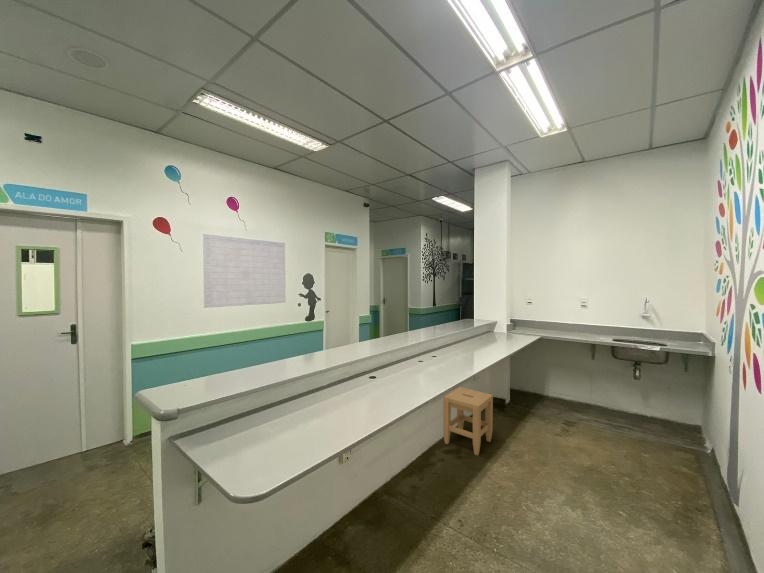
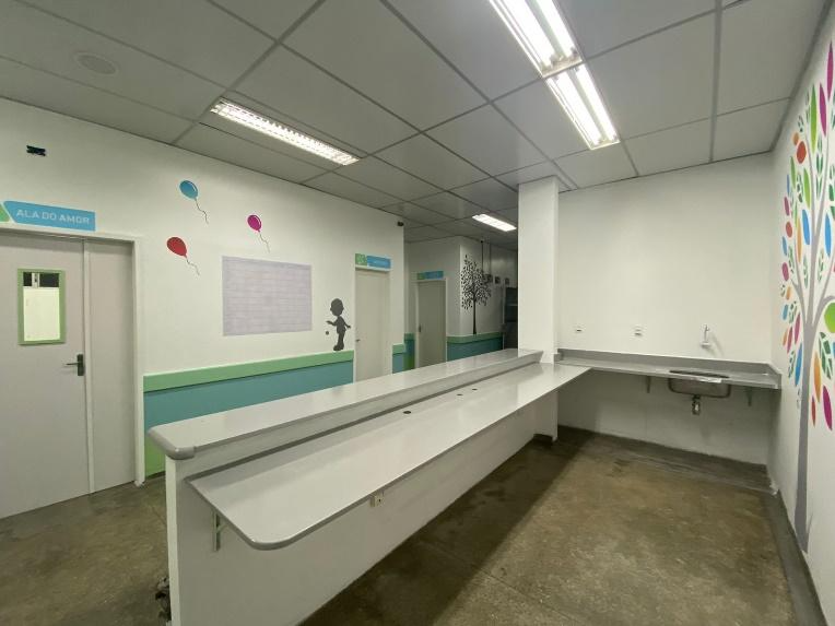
- stool (468, 418)
